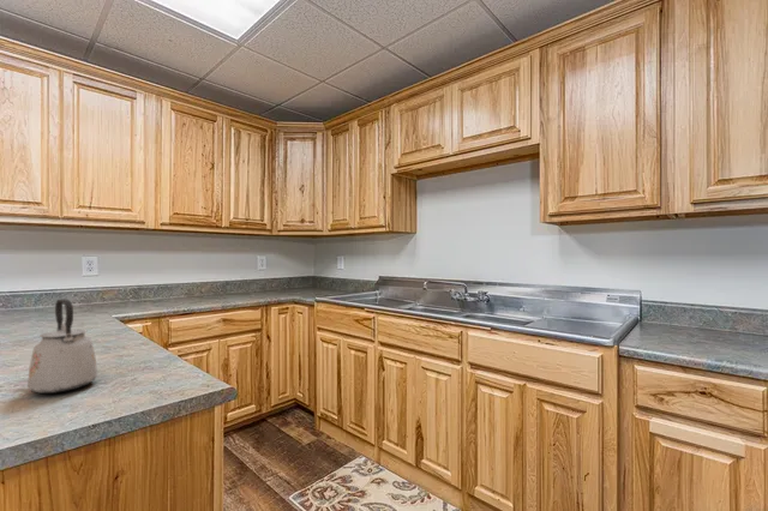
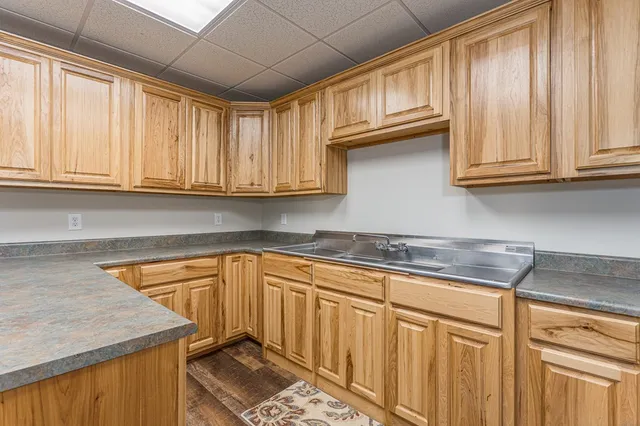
- kettle (61, 342)
